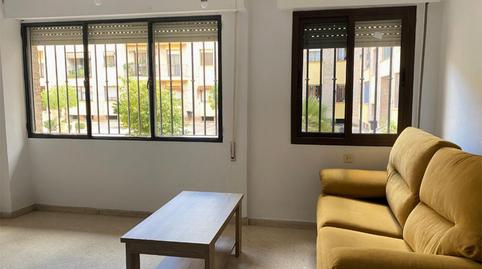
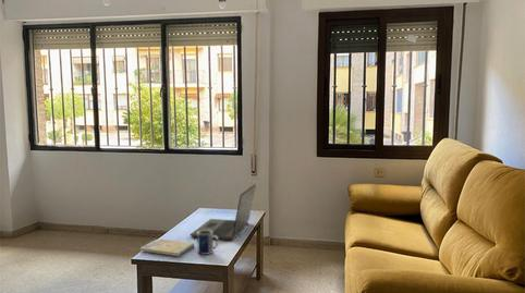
+ mug (208, 242)
+ laptop (220, 219)
+ book (167, 246)
